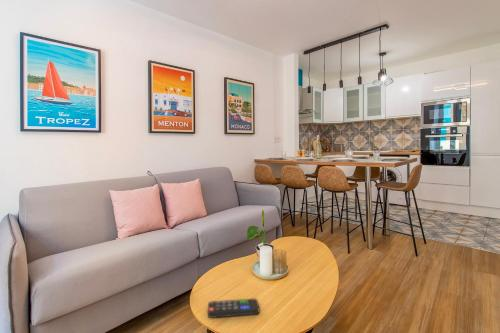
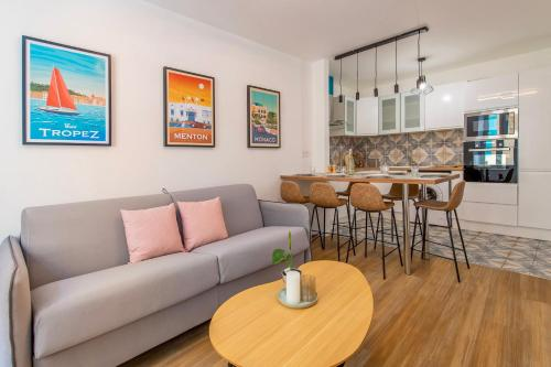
- remote control (233, 307)
